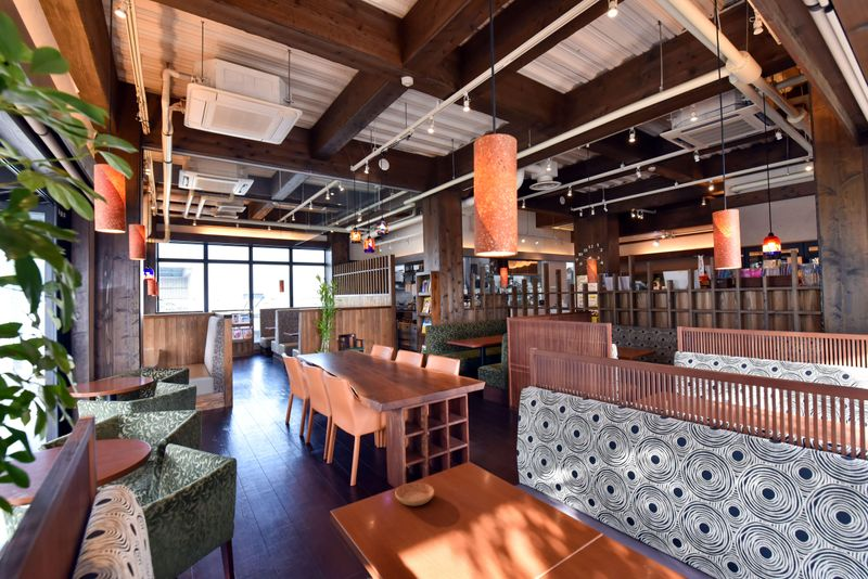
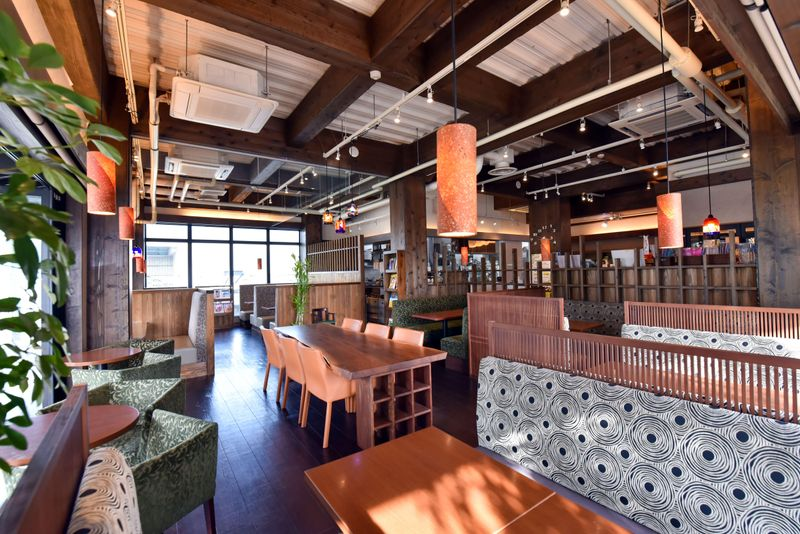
- saucer (414, 494)
